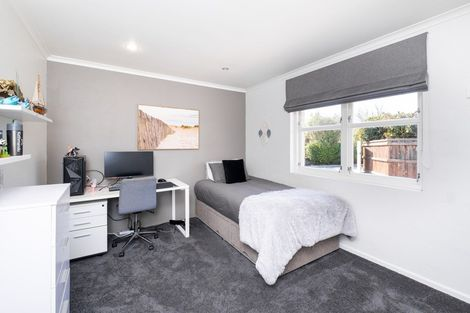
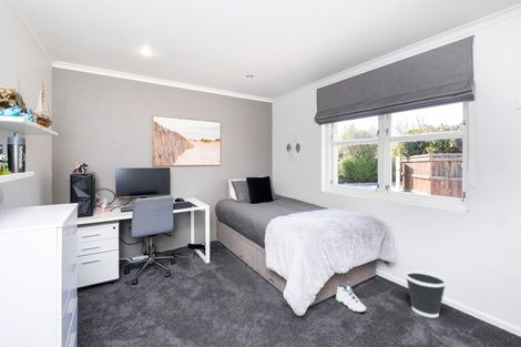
+ sneaker (349, 294)
+ wastebasket (425, 294)
